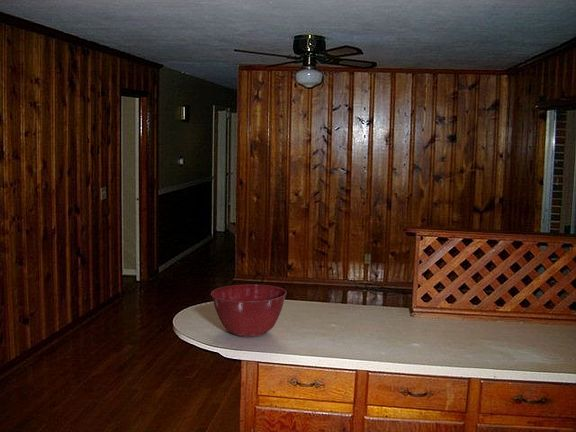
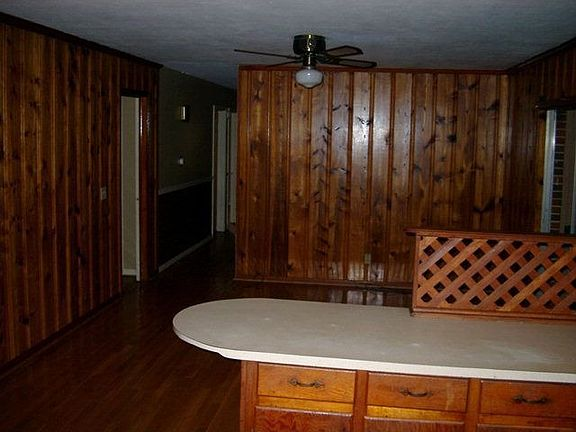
- mixing bowl (248, 311)
